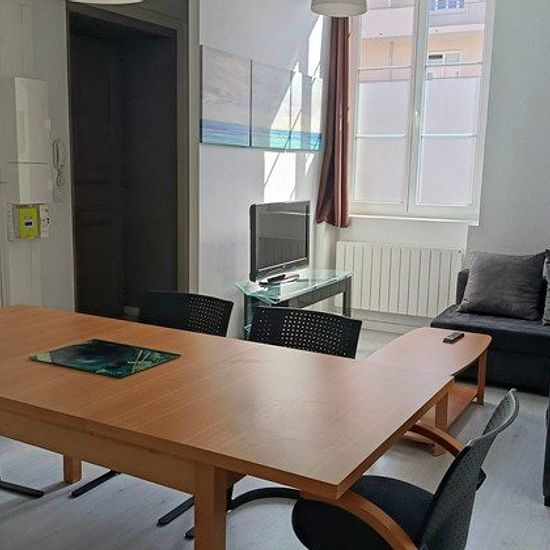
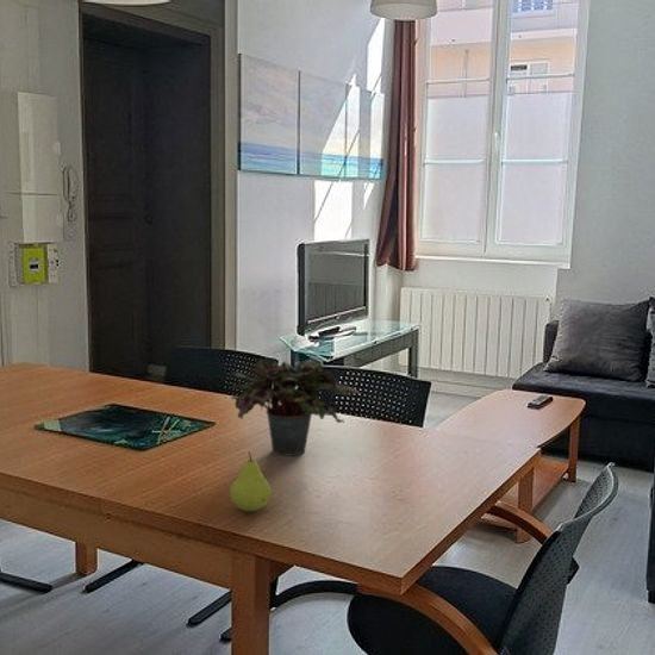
+ fruit (250, 480)
+ potted plant (292, 406)
